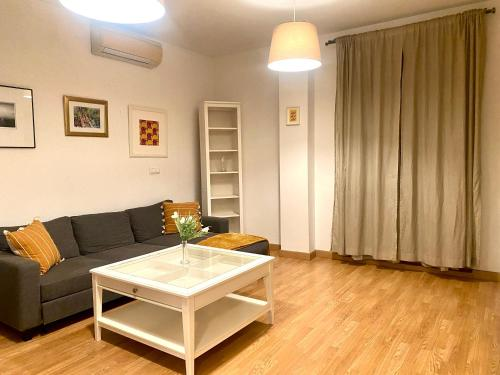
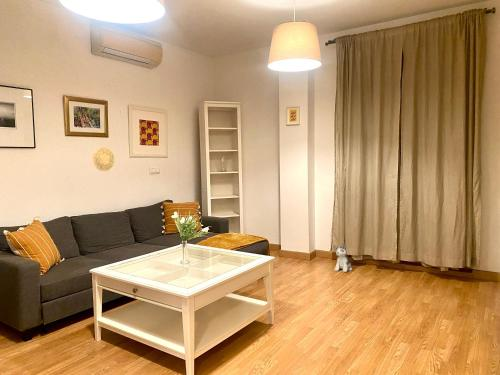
+ plush toy (343, 255)
+ decorative plate (104, 159)
